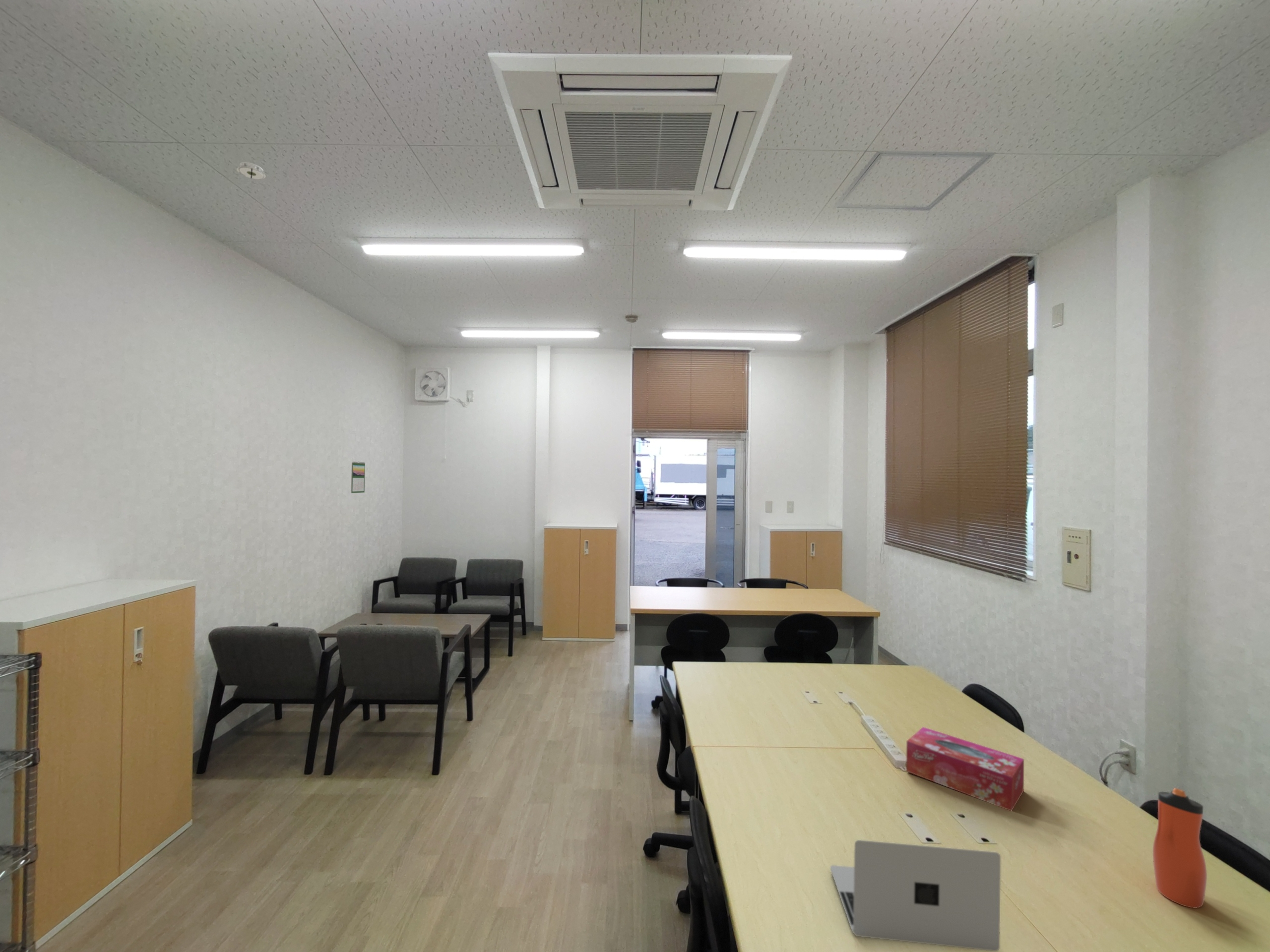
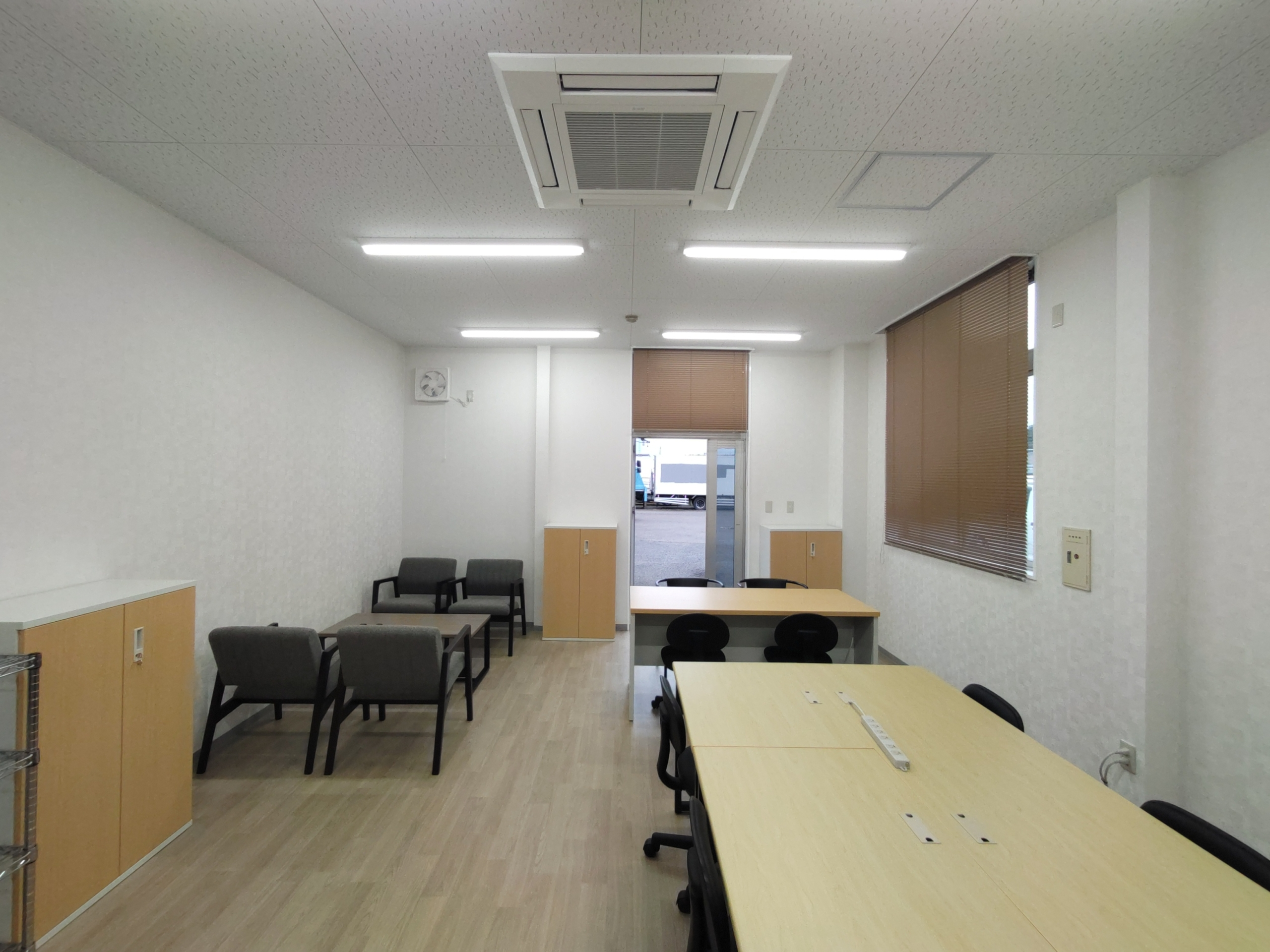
- smoke detector (251, 171)
- water bottle (1179, 842)
- laptop (907, 862)
- tissue box (963, 765)
- calendar (358, 477)
